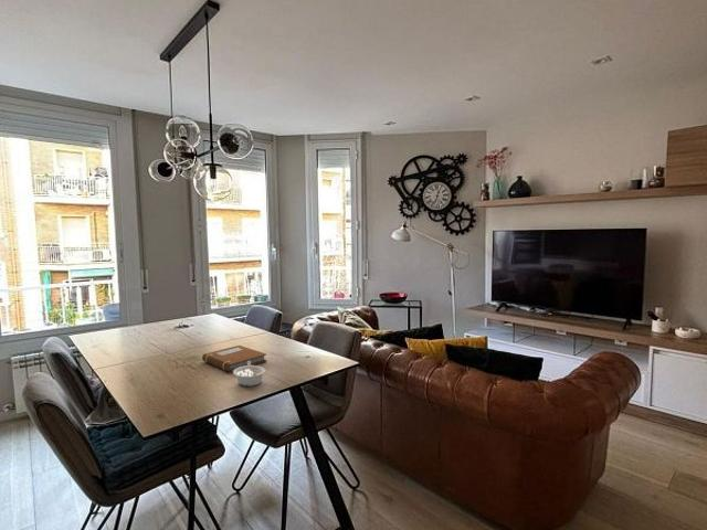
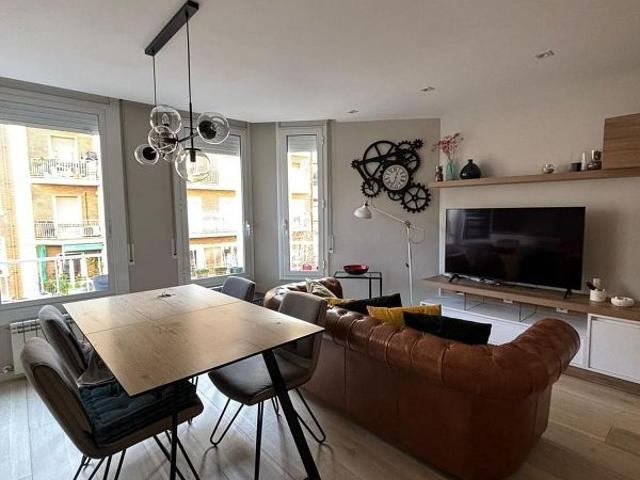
- notebook (233, 357)
- legume (249, 374)
